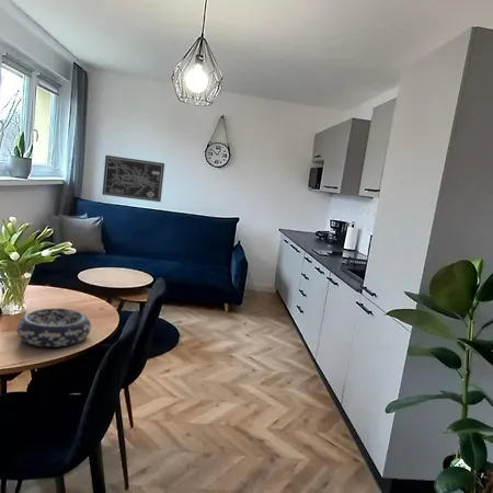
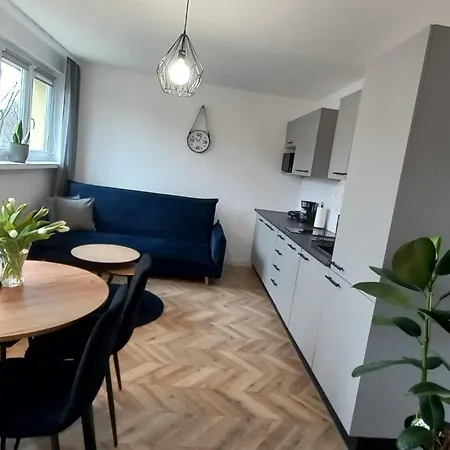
- wall art (134, 179)
- decorative bowl (55, 326)
